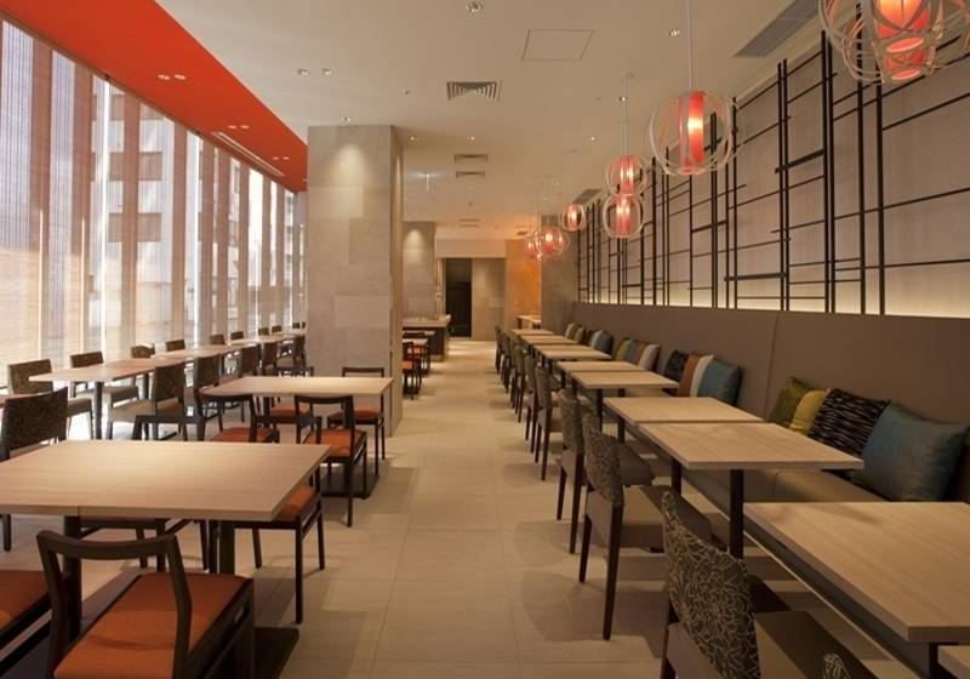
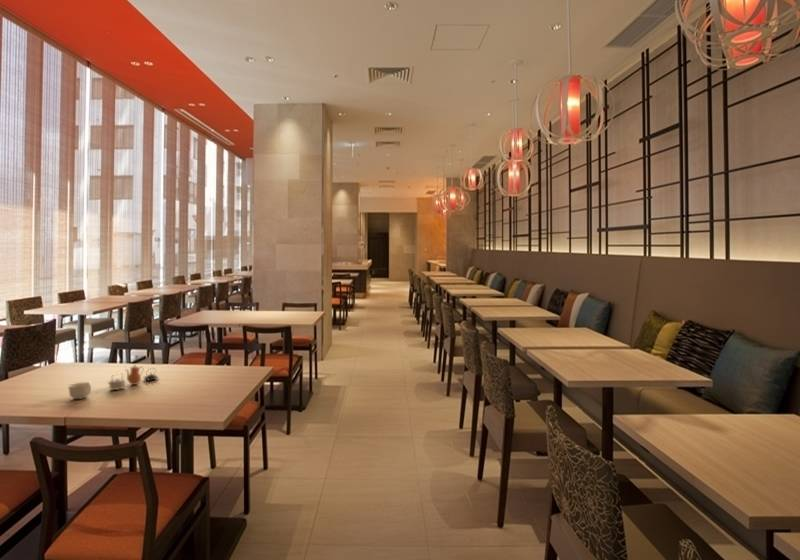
+ teapot (133, 374)
+ cup (78, 390)
